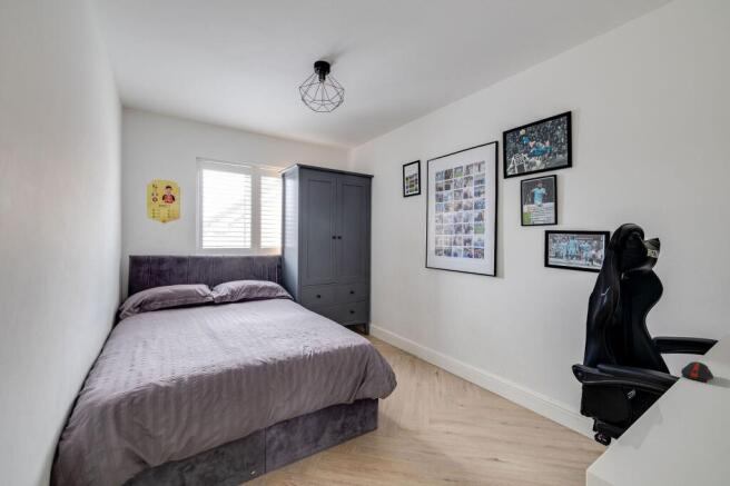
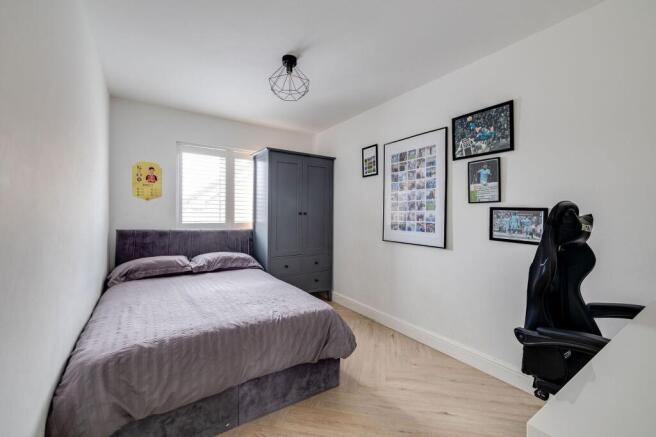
- computer mouse (697, 369)
